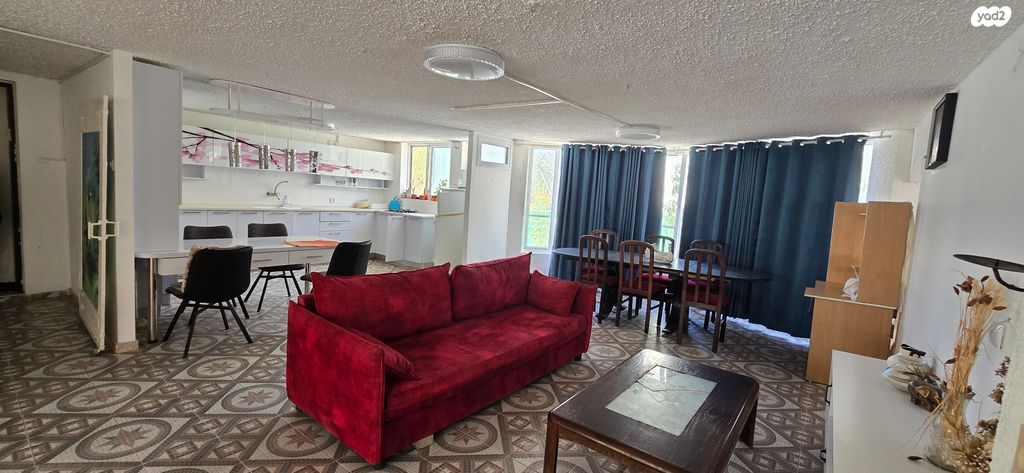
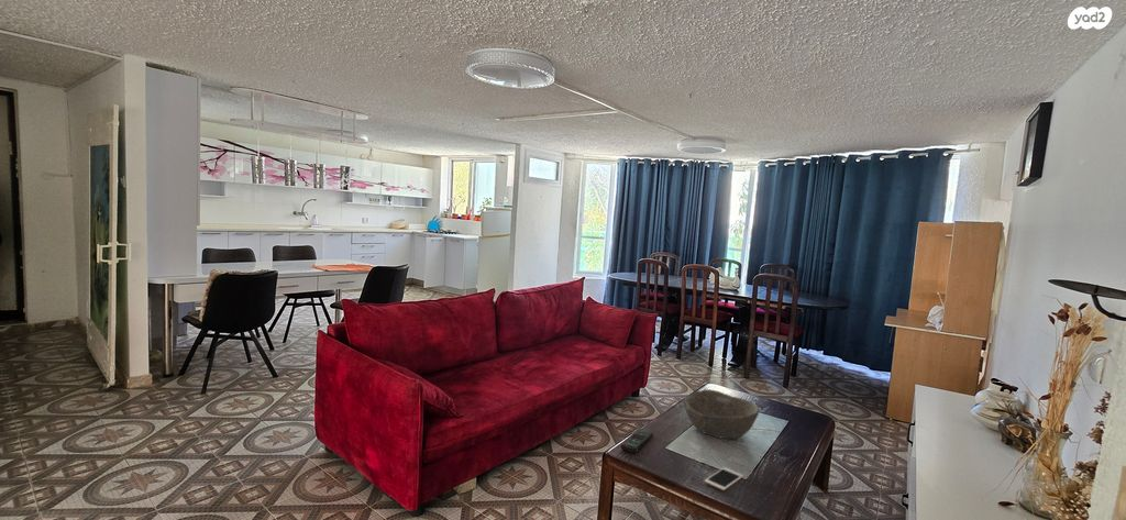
+ cell phone (724, 478)
+ bowl (718, 416)
+ remote control (637, 439)
